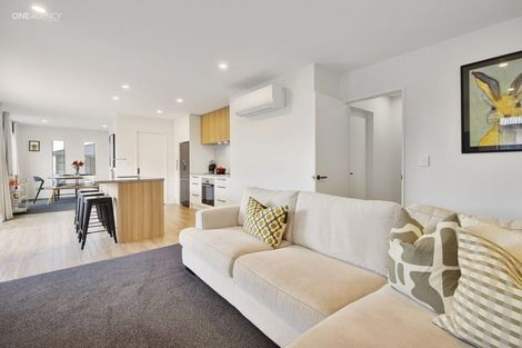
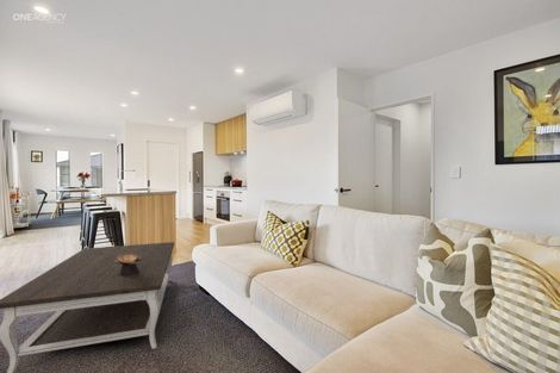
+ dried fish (127, 265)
+ coffee table (114, 287)
